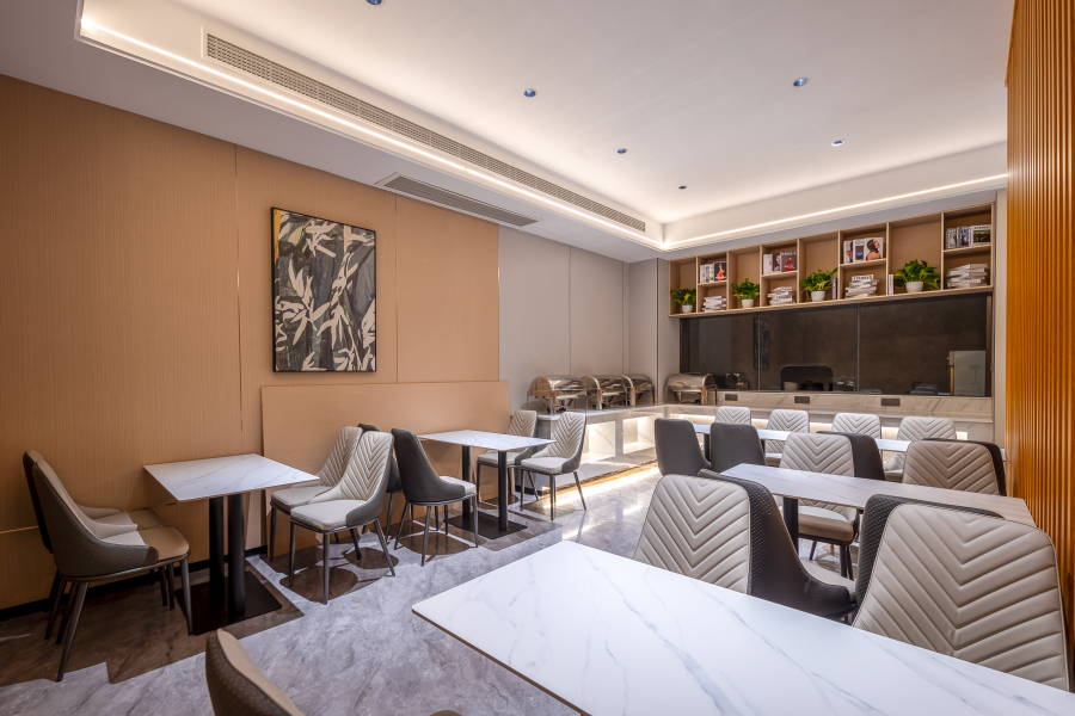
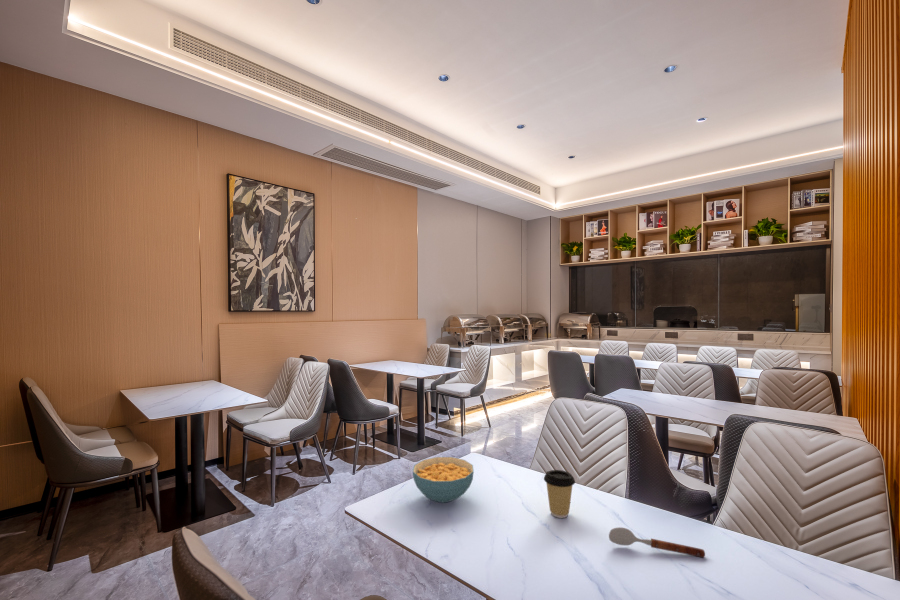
+ cereal bowl (443, 483)
+ soupspoon (655, 541)
+ coffee cup (559, 493)
